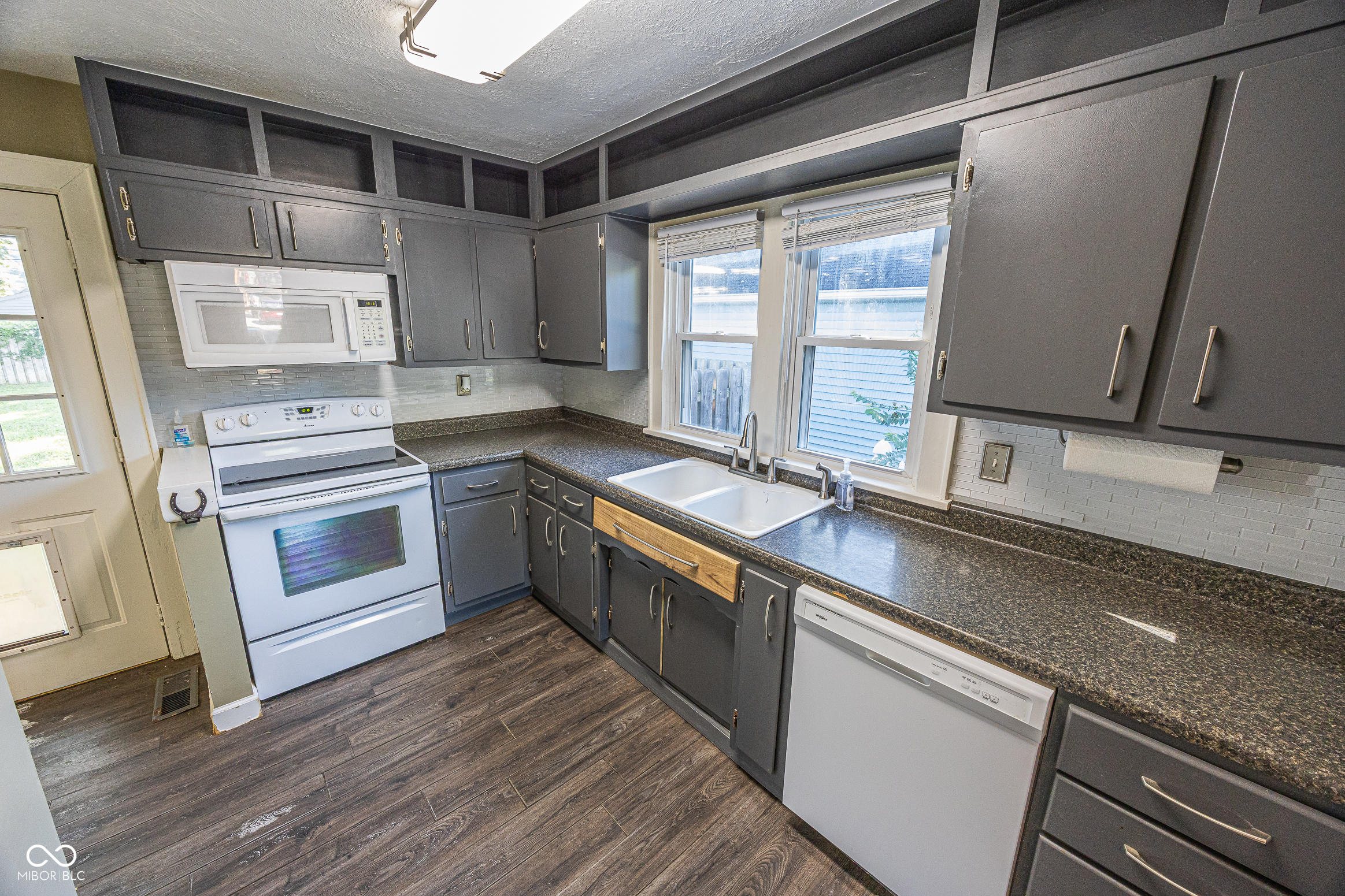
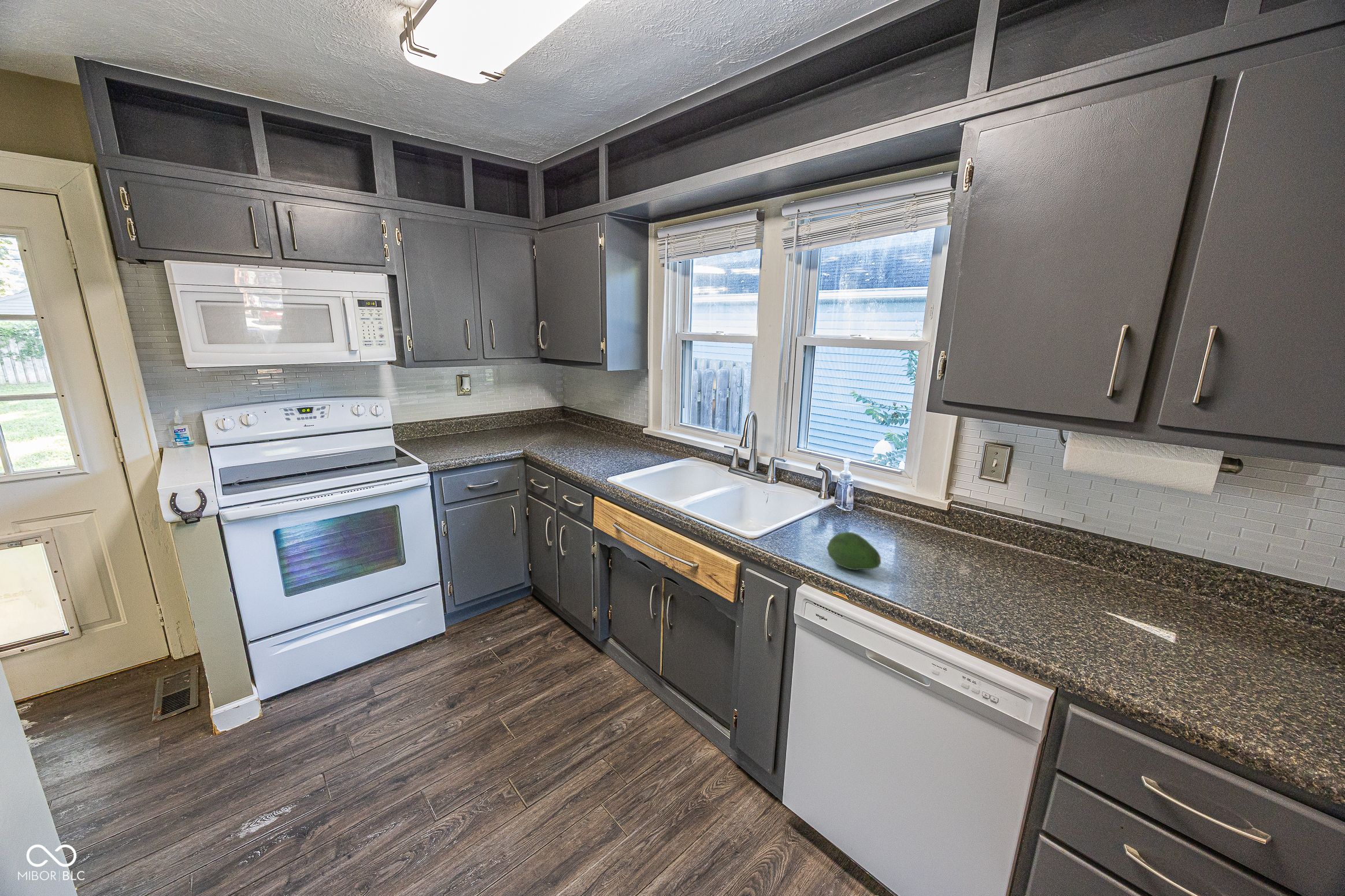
+ fruit (854, 552)
